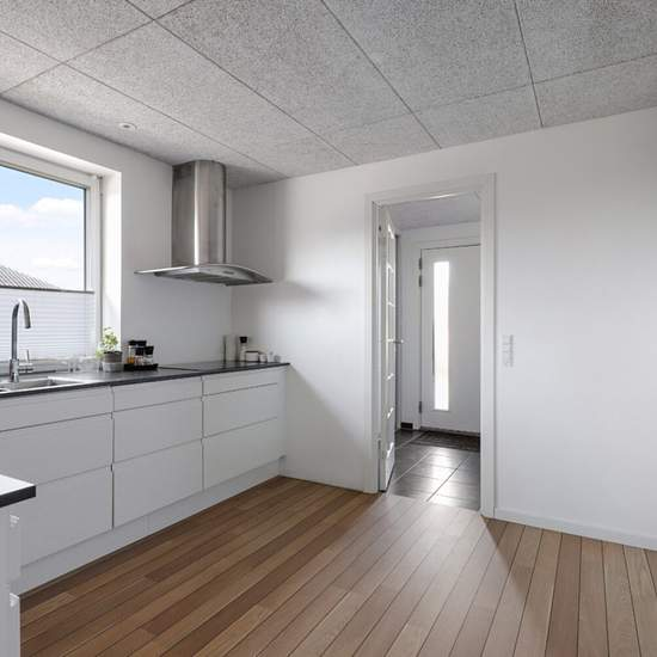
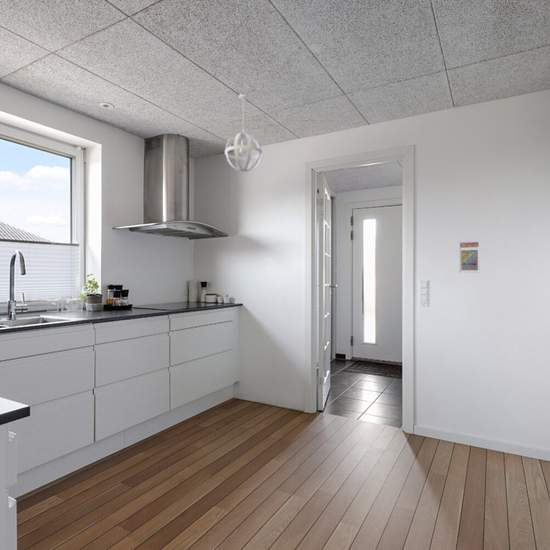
+ pendant light (243, 133)
+ trading card display case (469, 257)
